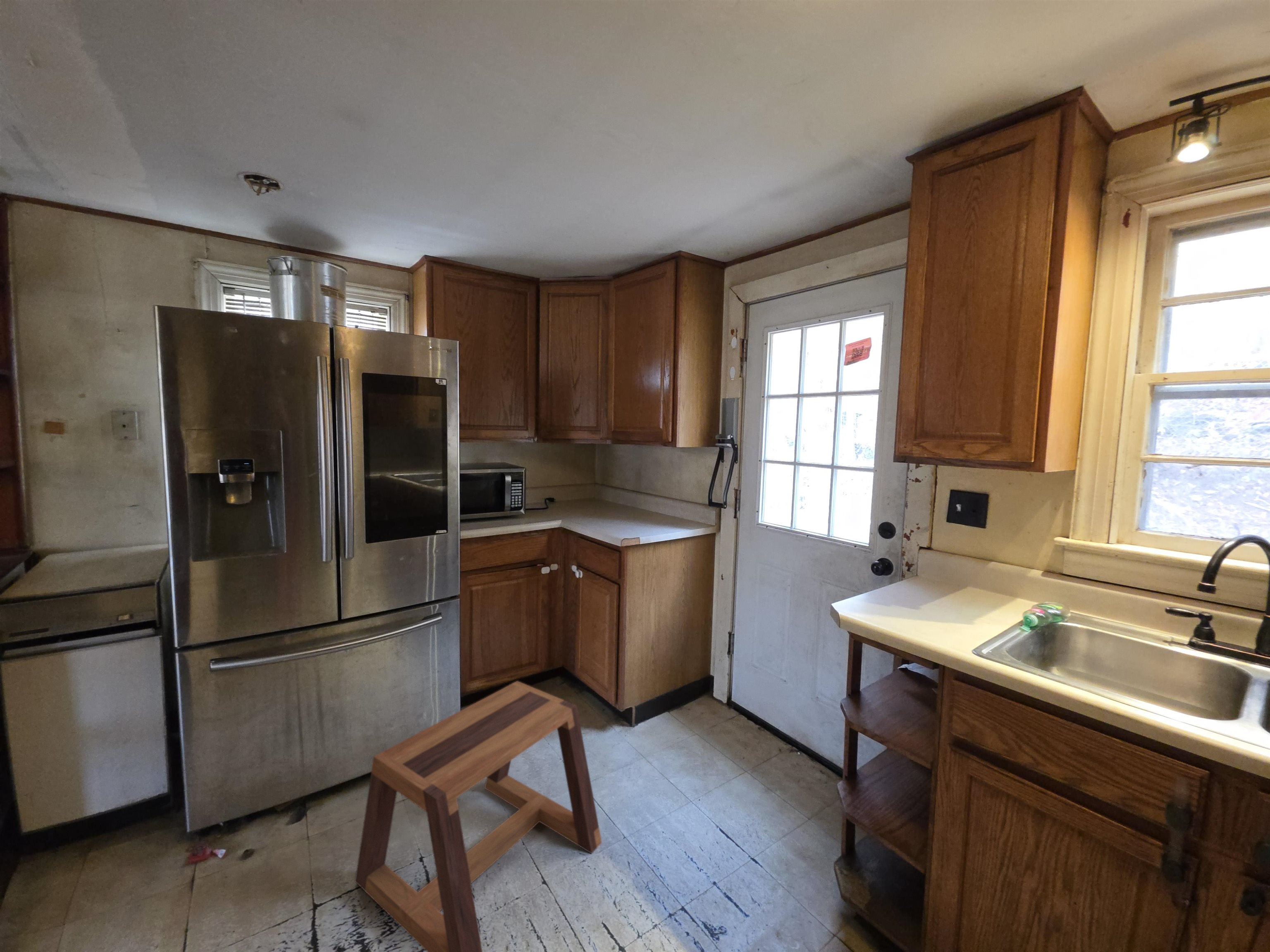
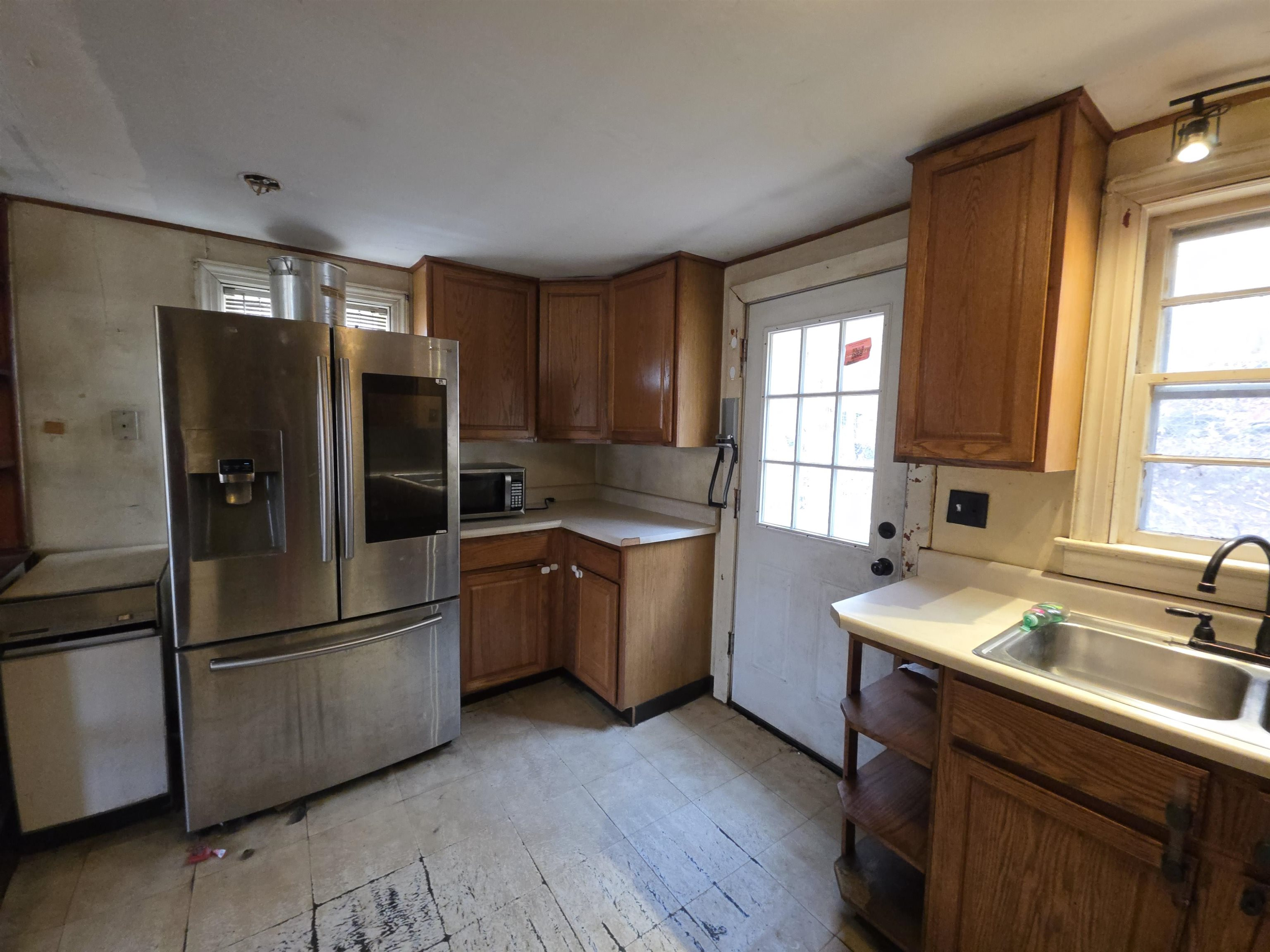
- stool (488, 790)
